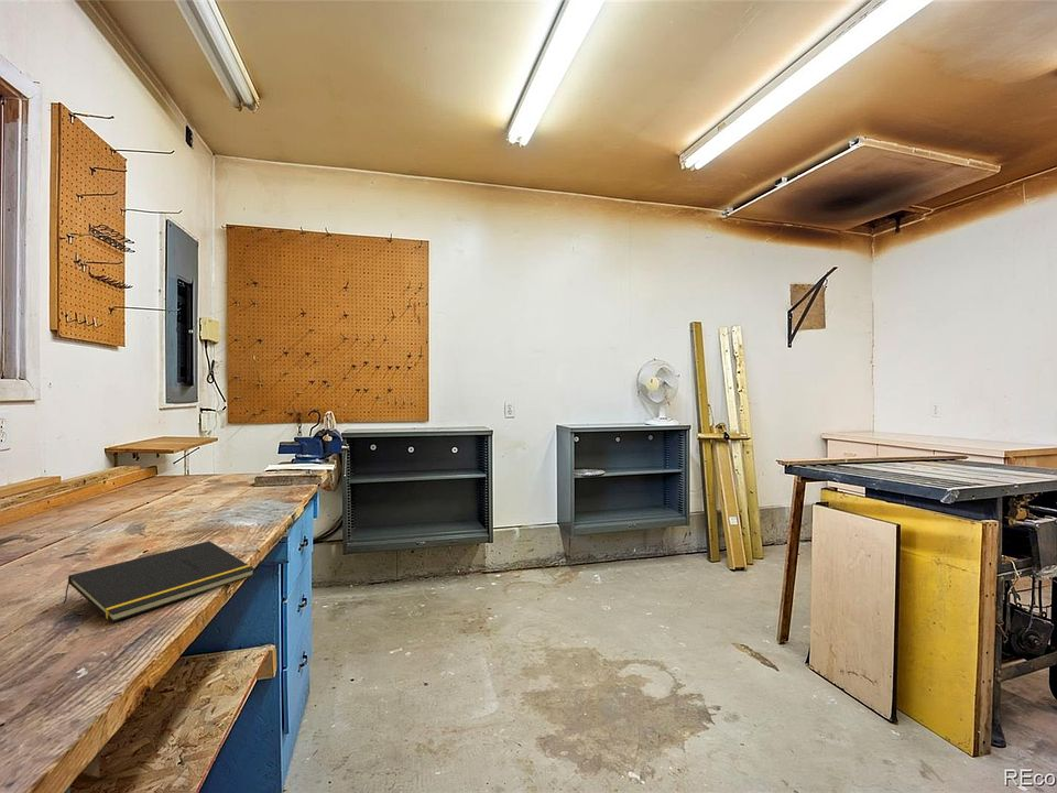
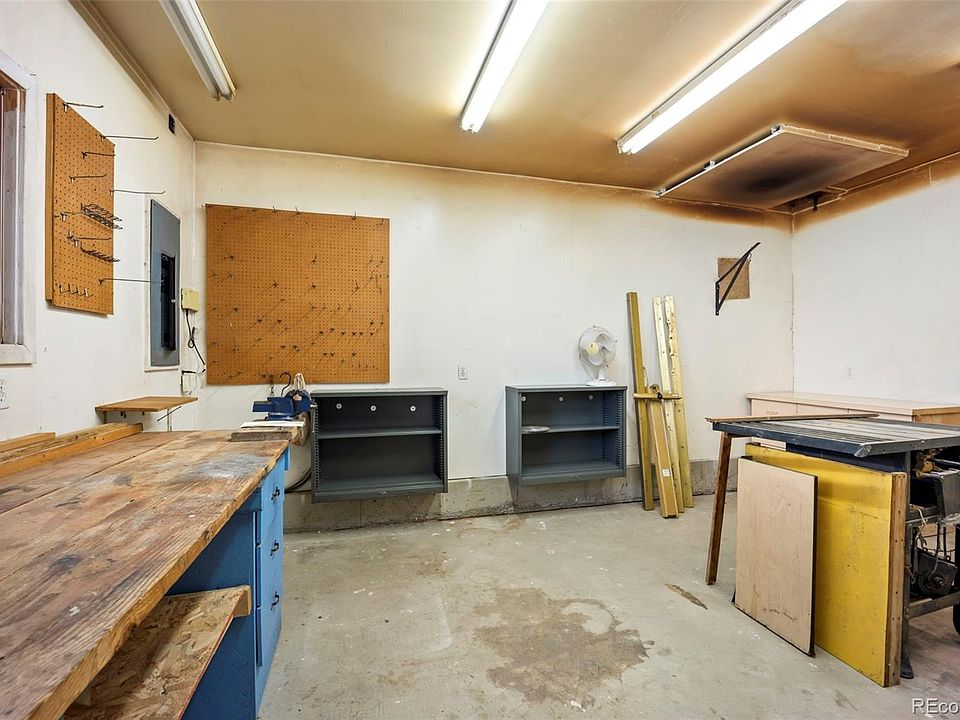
- notepad (167, 575)
